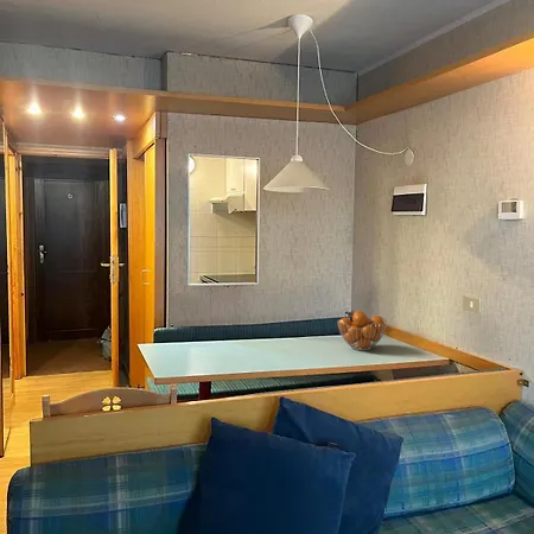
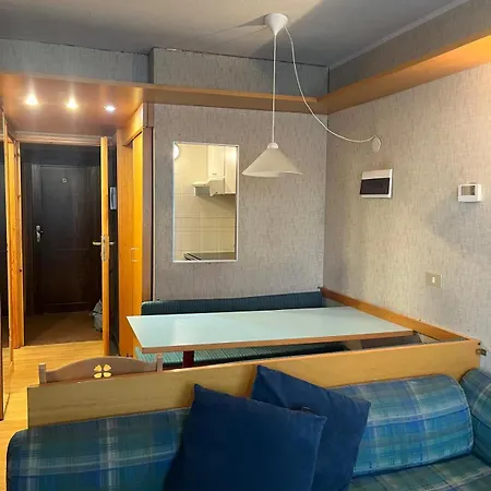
- fruit basket (361, 330)
